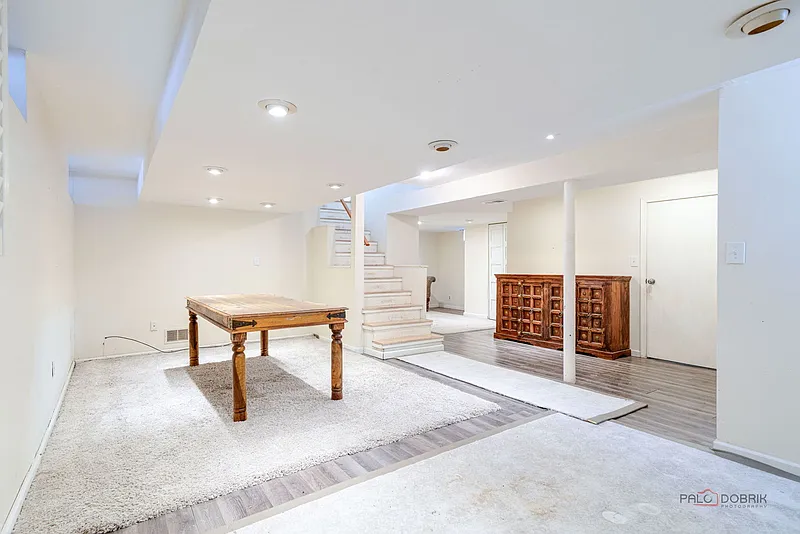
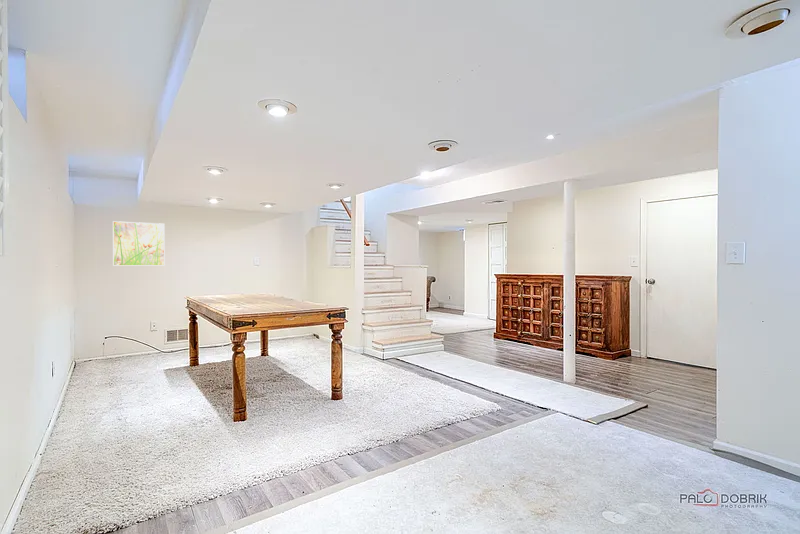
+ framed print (139, 244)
